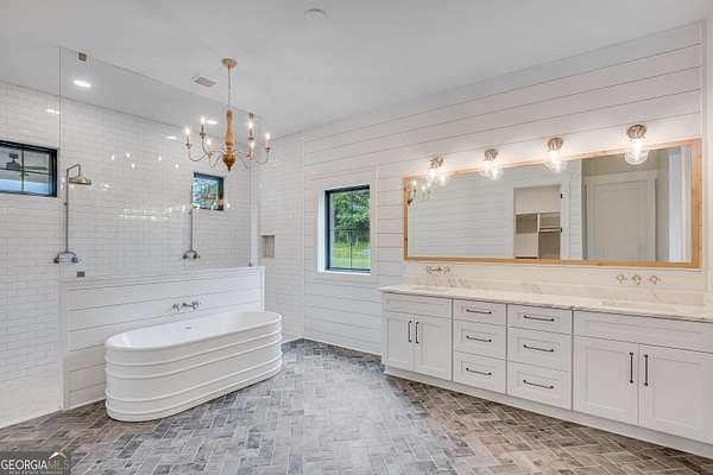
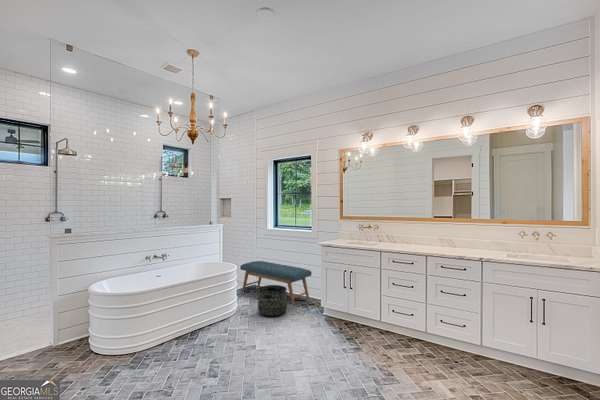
+ bench (274, 279)
+ basket (272, 300)
